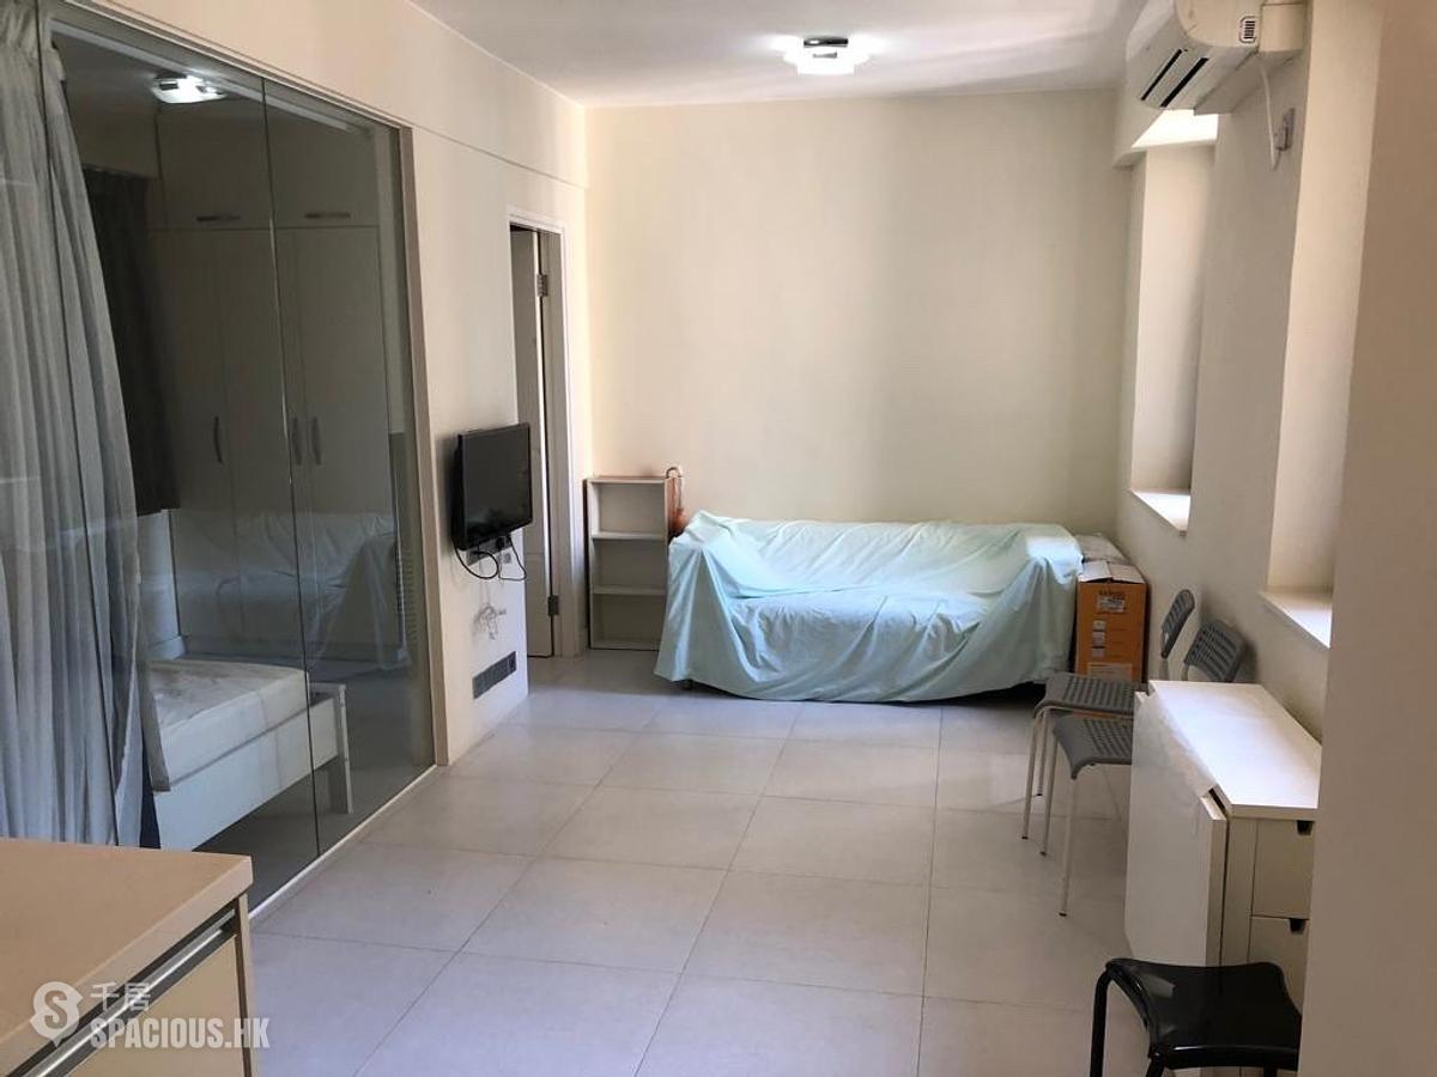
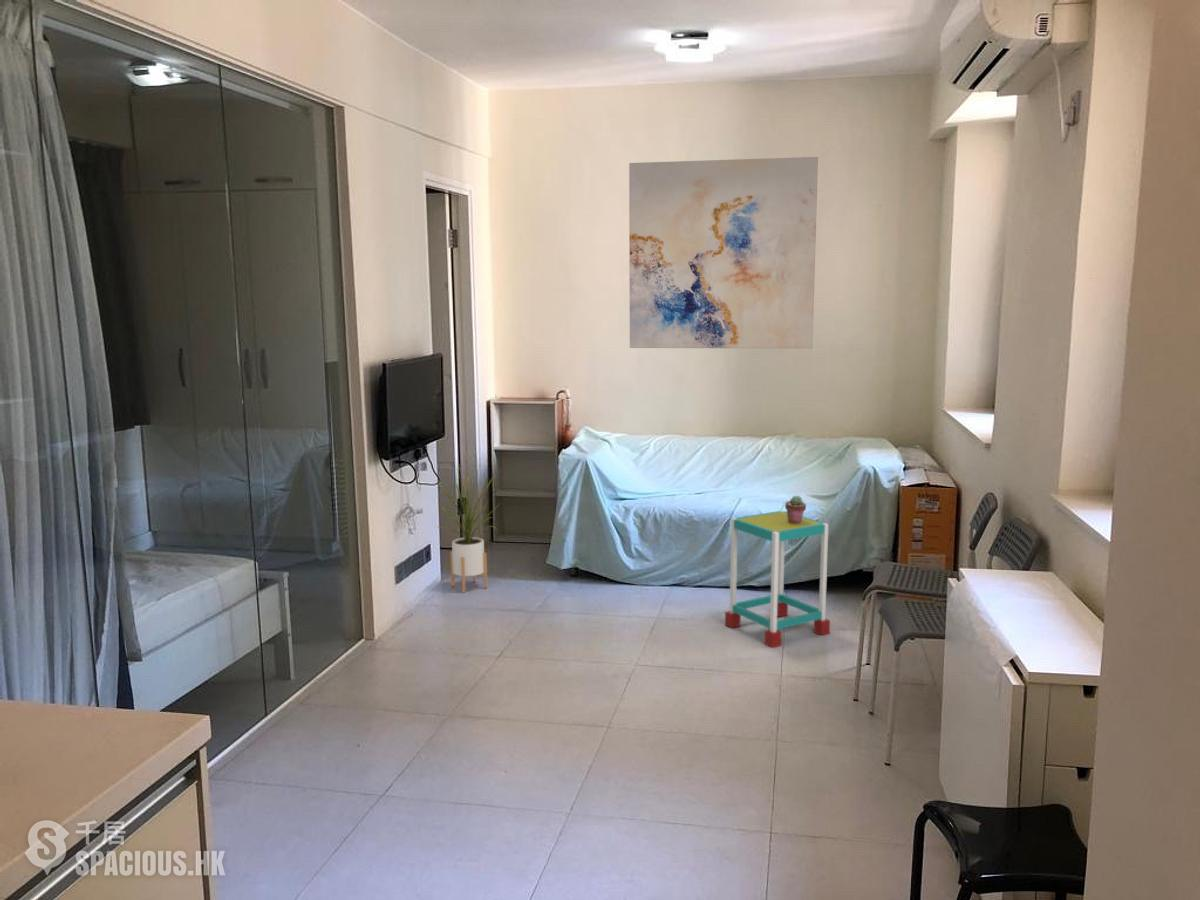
+ potted succulent (795, 508)
+ house plant (466, 526)
+ wall art (720, 255)
+ side table (777, 575)
